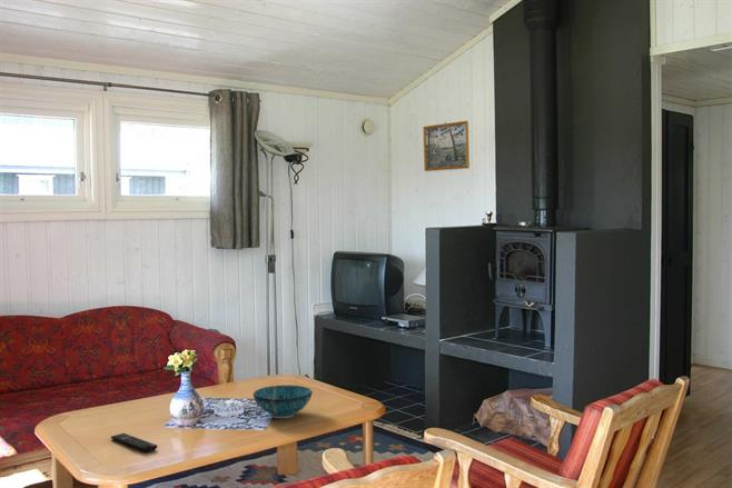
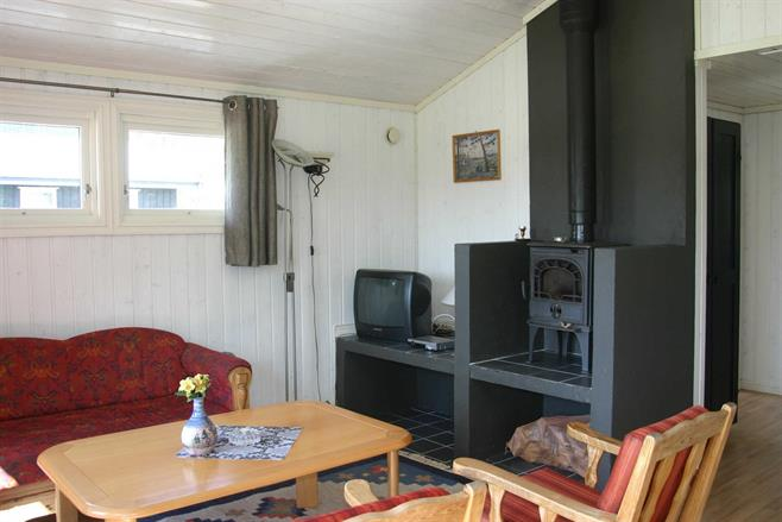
- decorative bowl (283, 404)
- remote control (133, 442)
